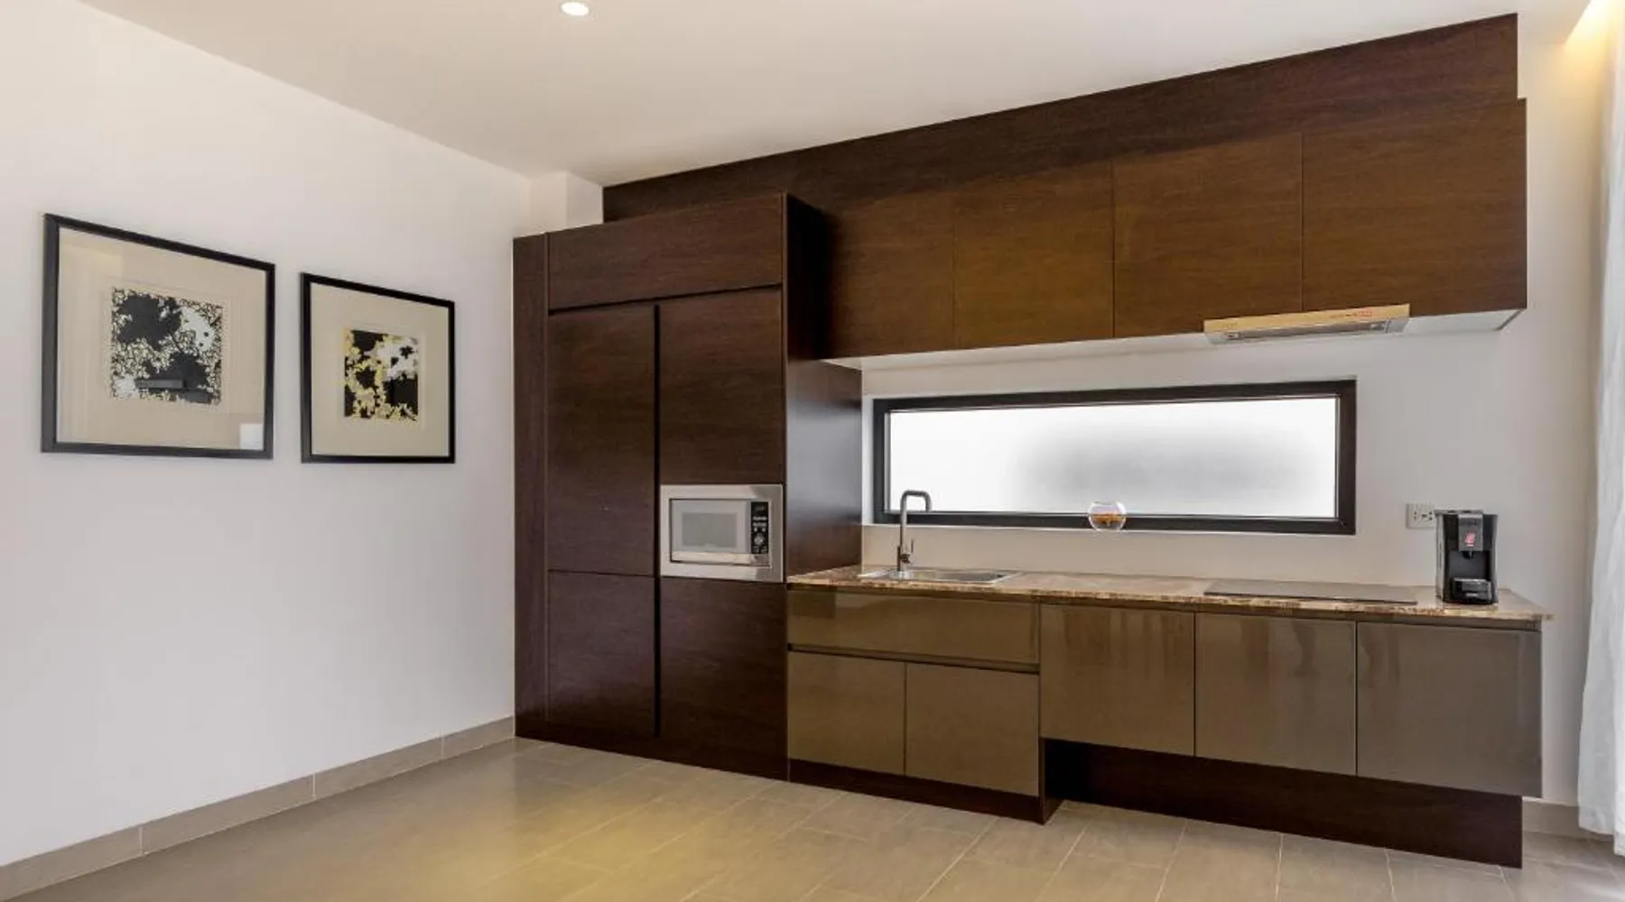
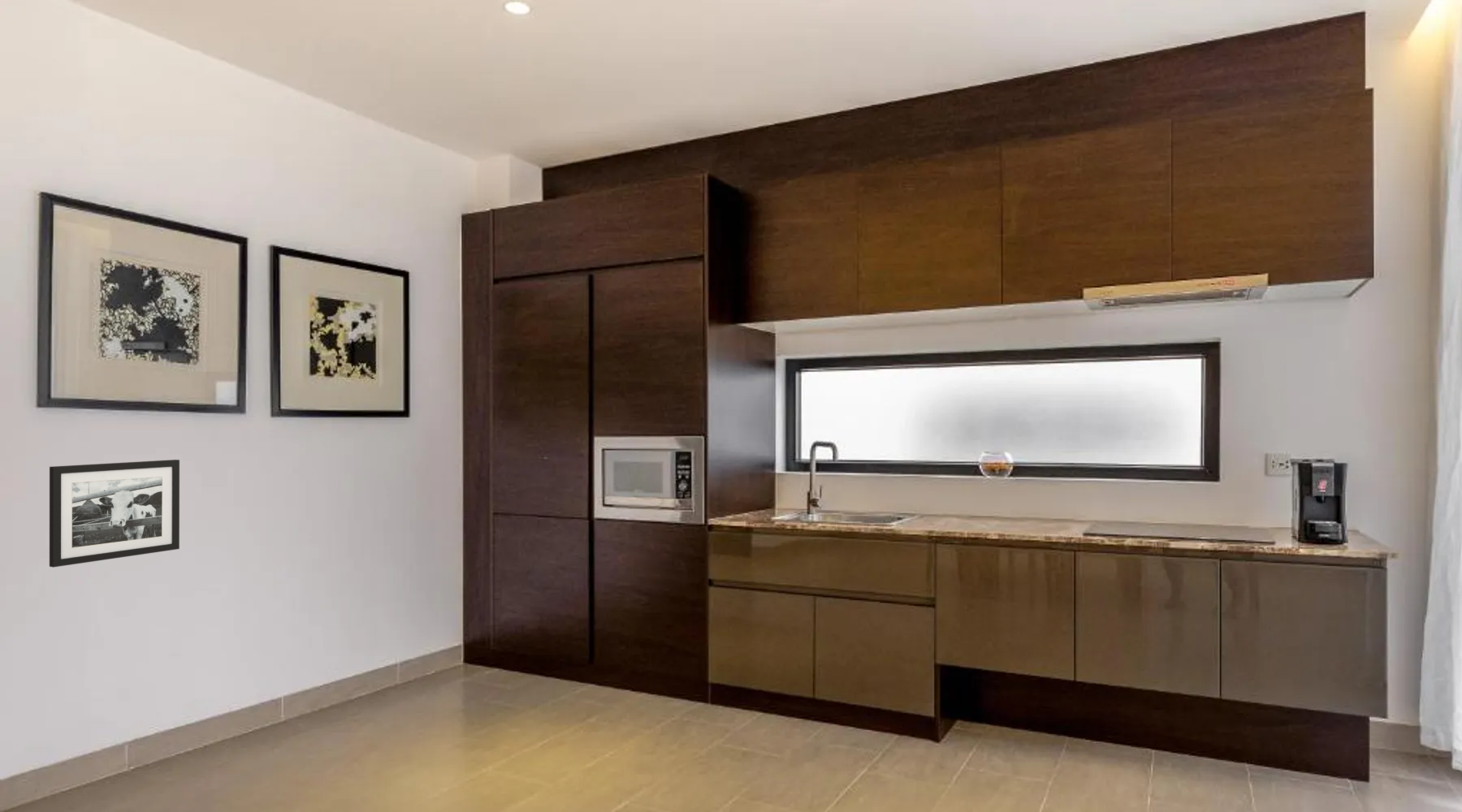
+ picture frame (118, 510)
